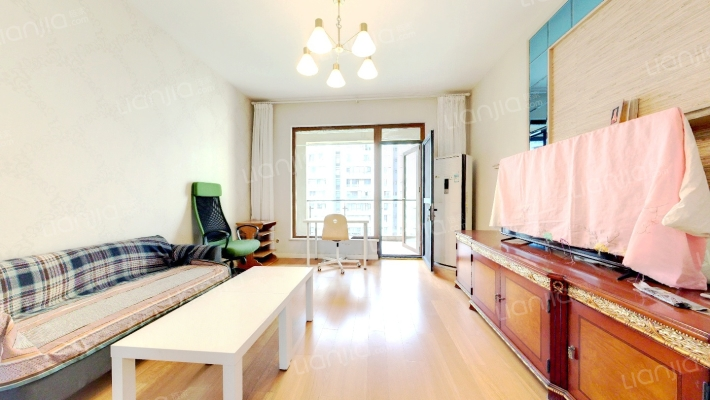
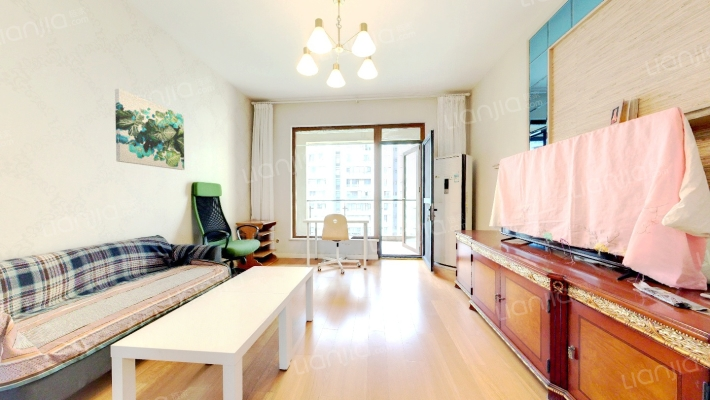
+ wall art (154, 135)
